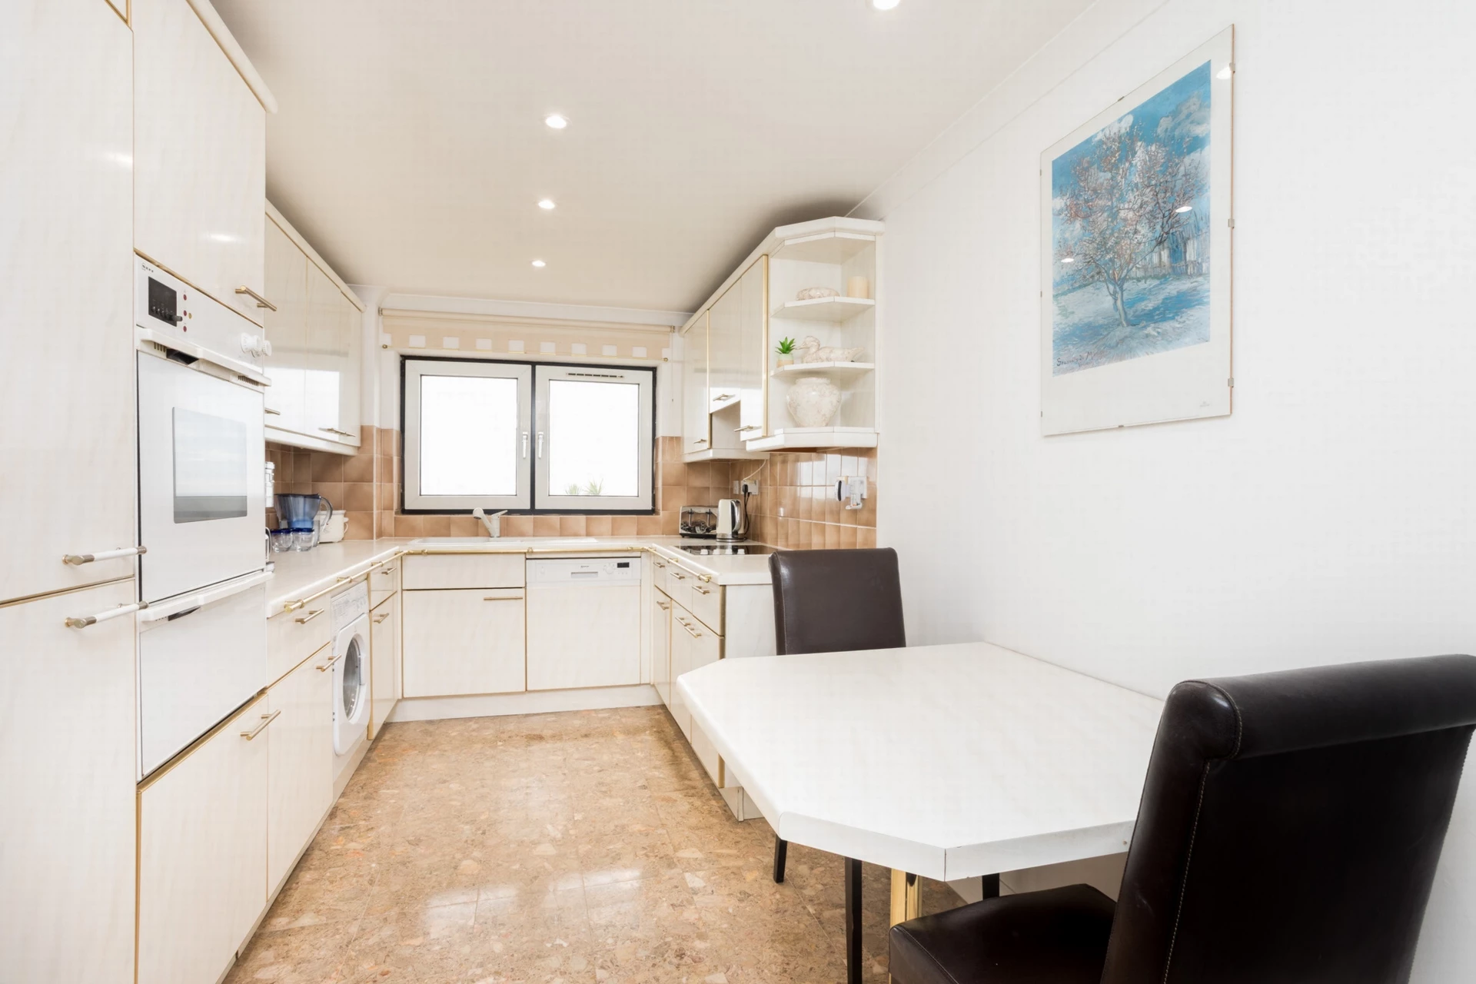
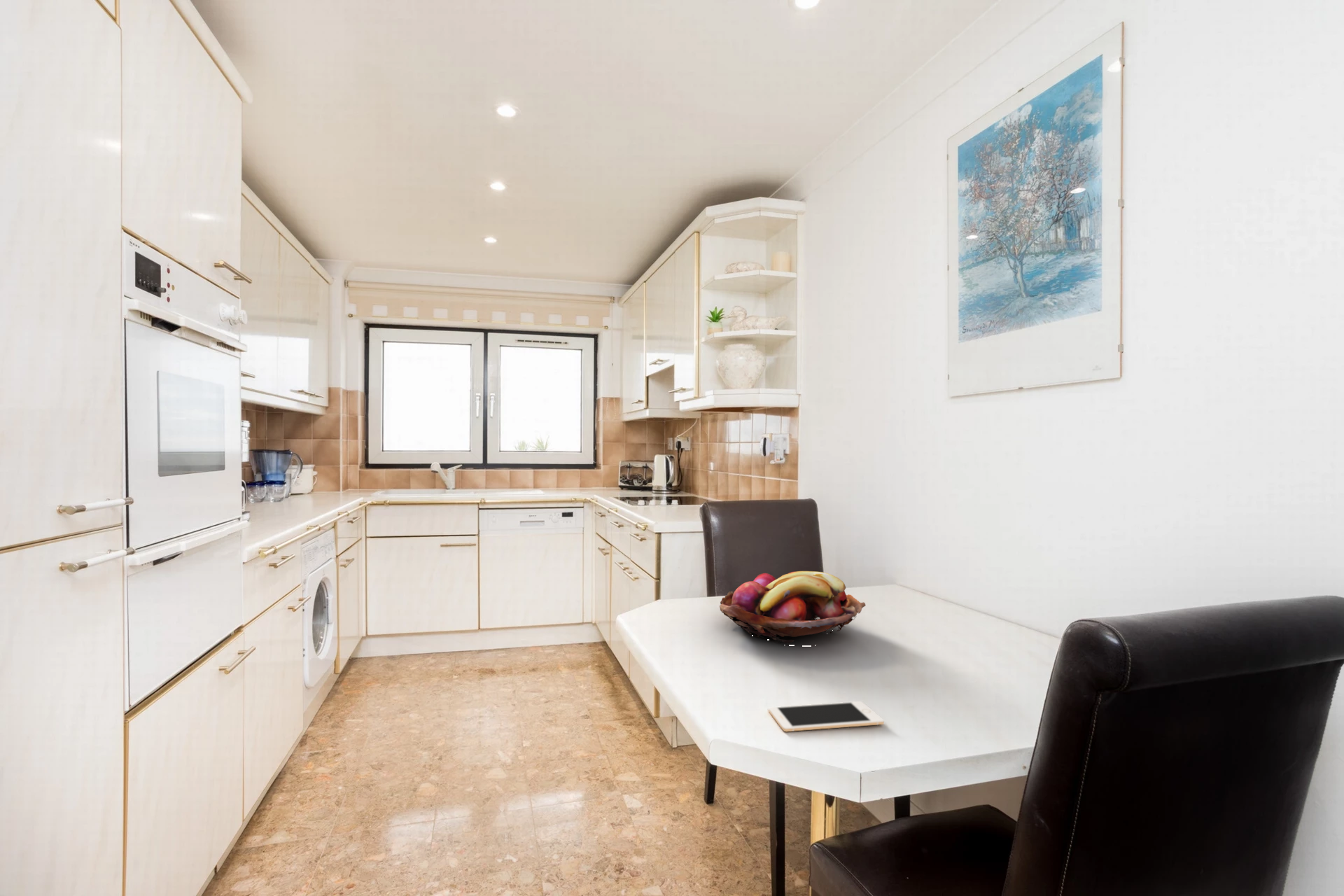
+ cell phone (825, 715)
+ fruit basket (789, 601)
